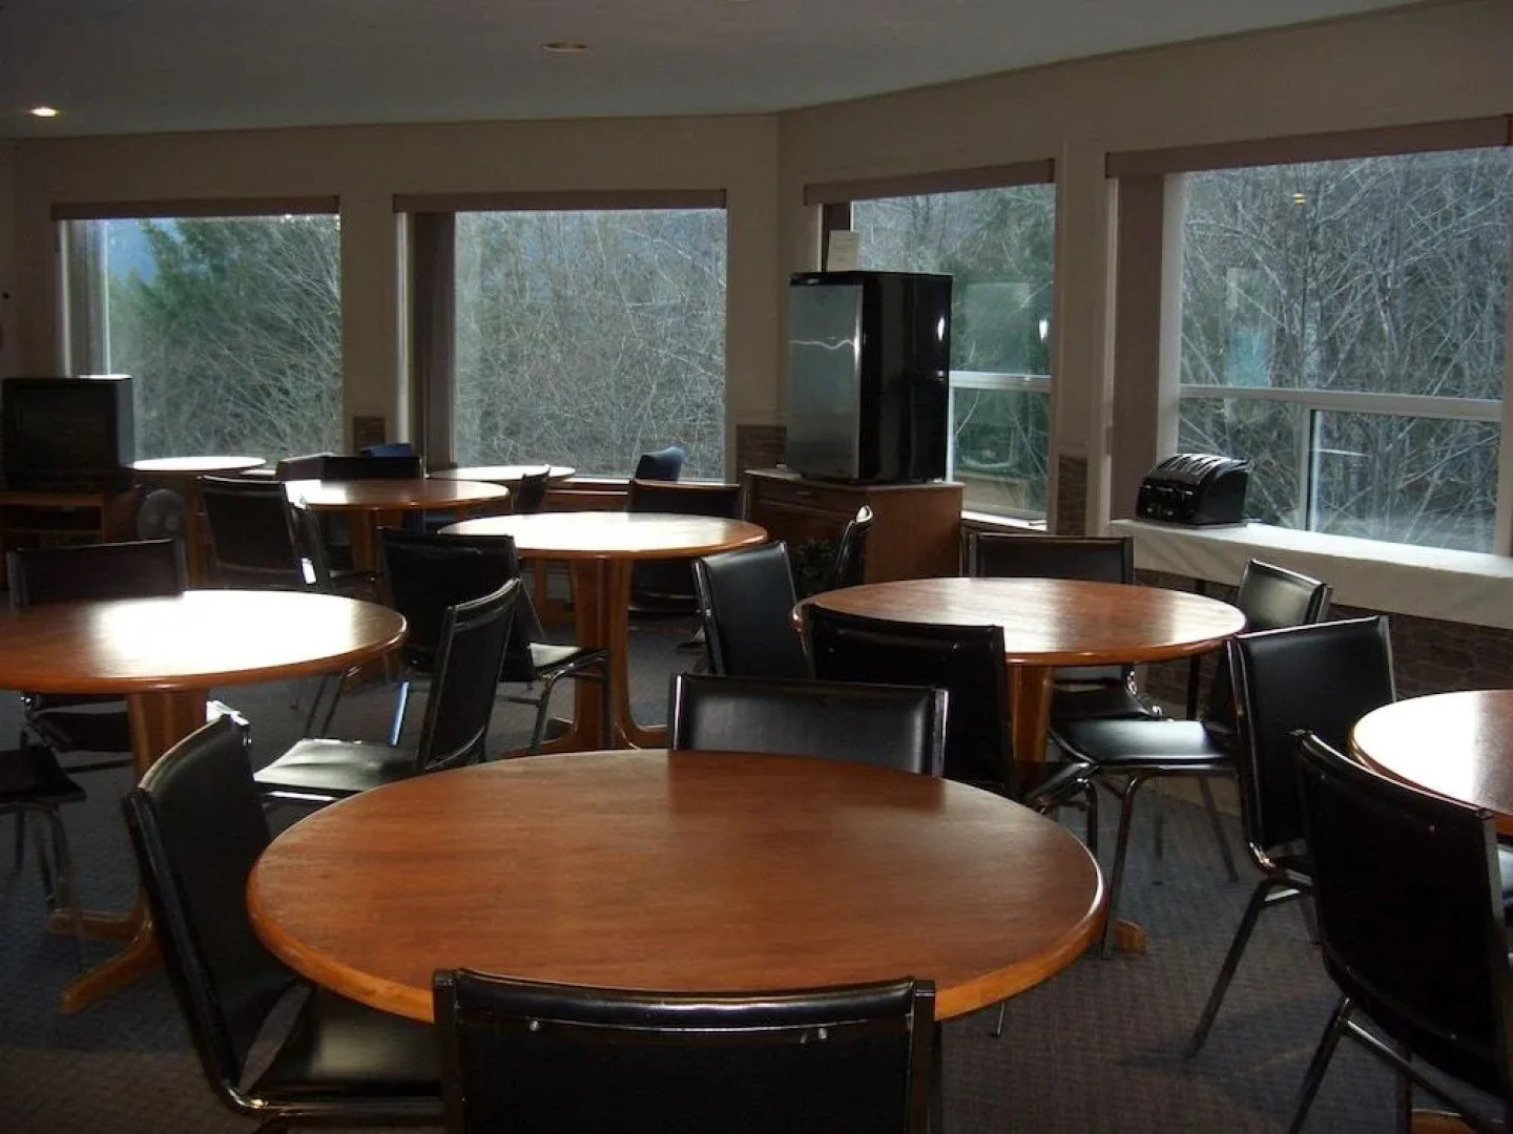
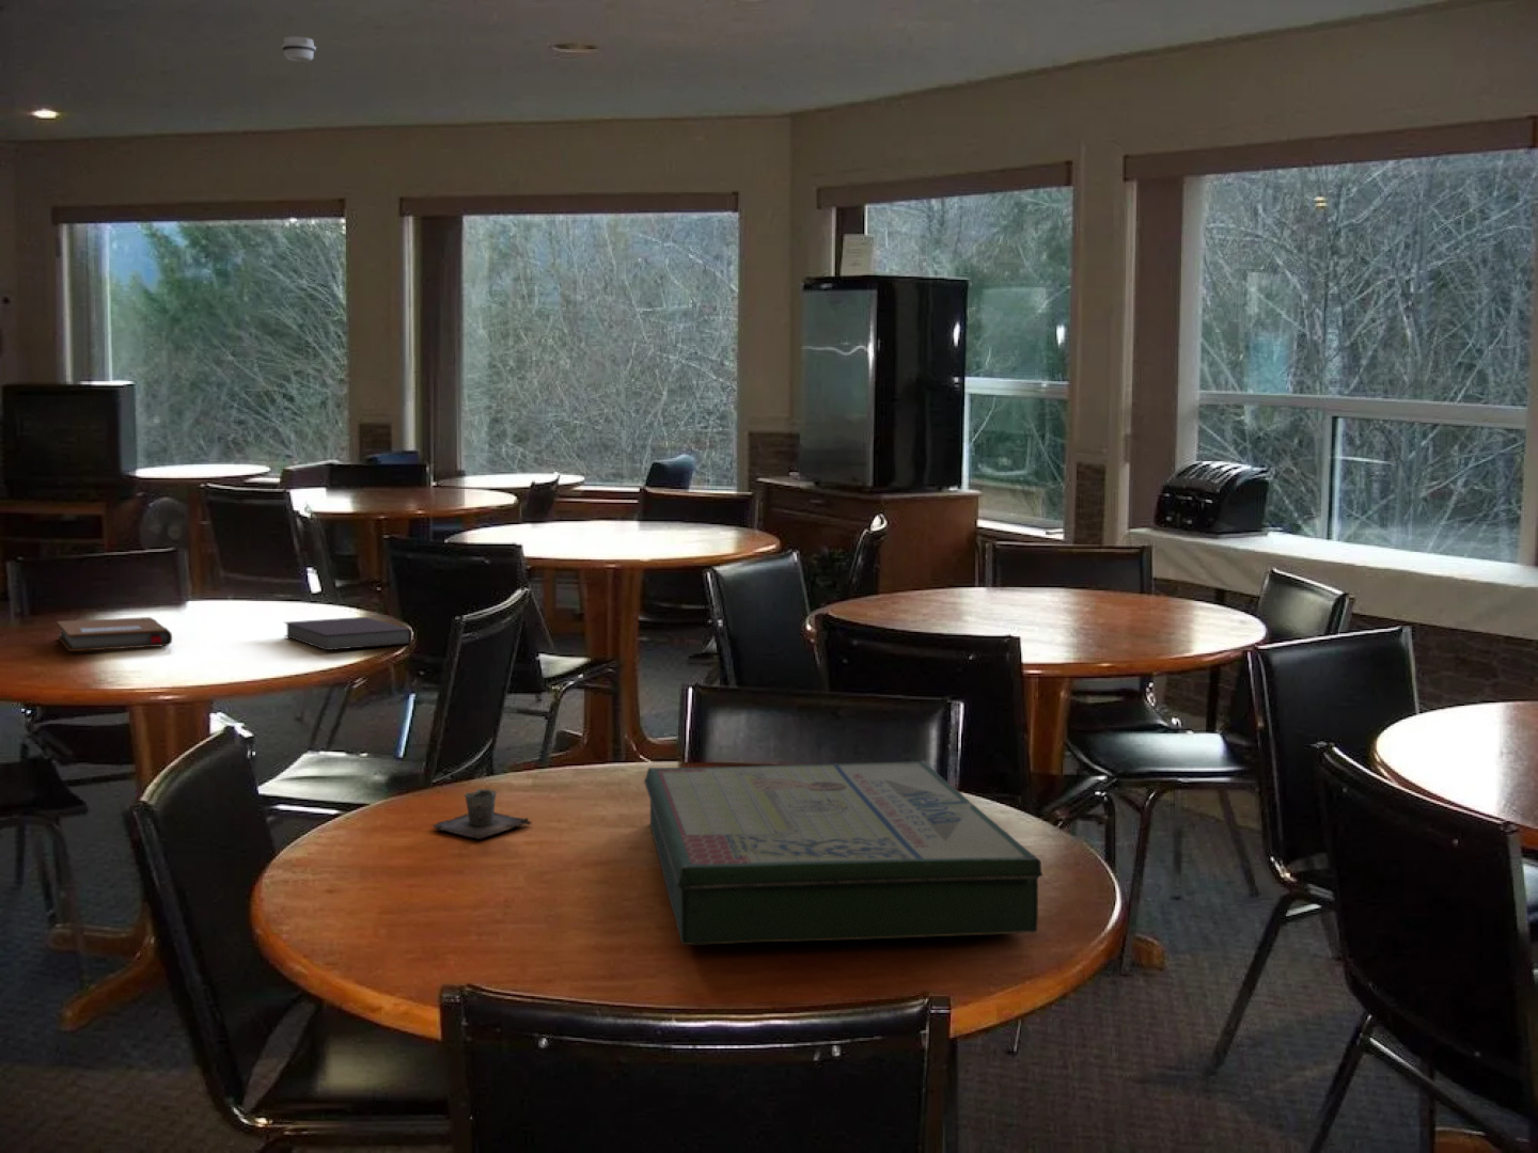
+ notebook (348, 632)
+ cup (481, 809)
+ board game (821, 841)
+ notebook (114, 633)
+ smoke detector (298, 50)
